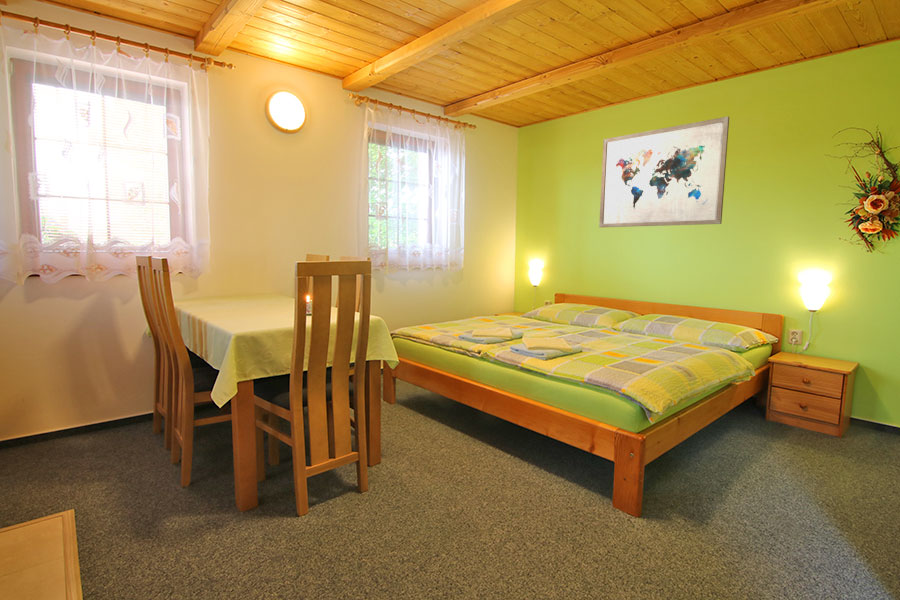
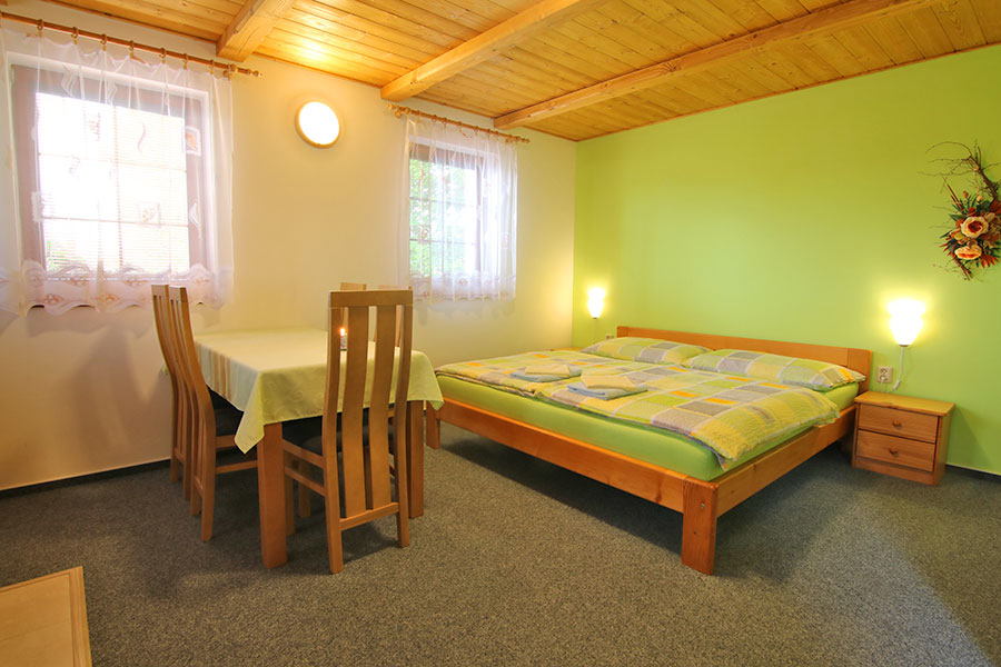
- wall art (657, 177)
